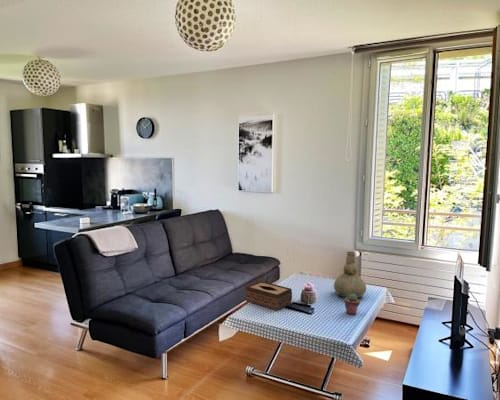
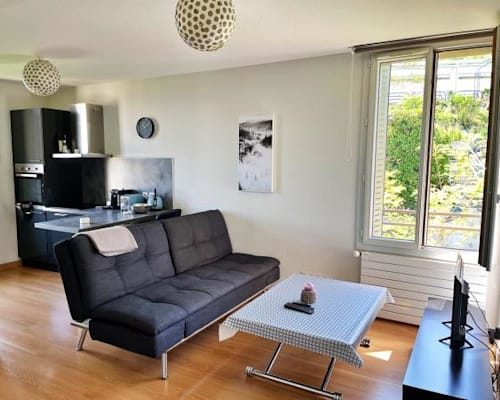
- vase (350, 273)
- tissue box (268, 295)
- potted succulent (351, 303)
